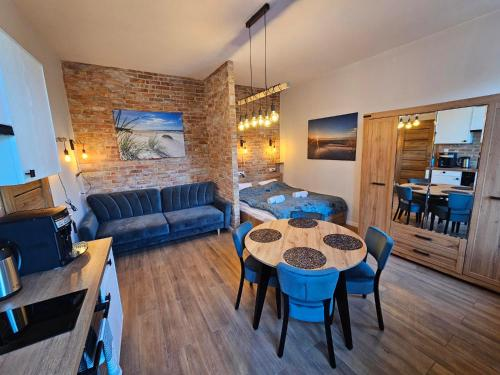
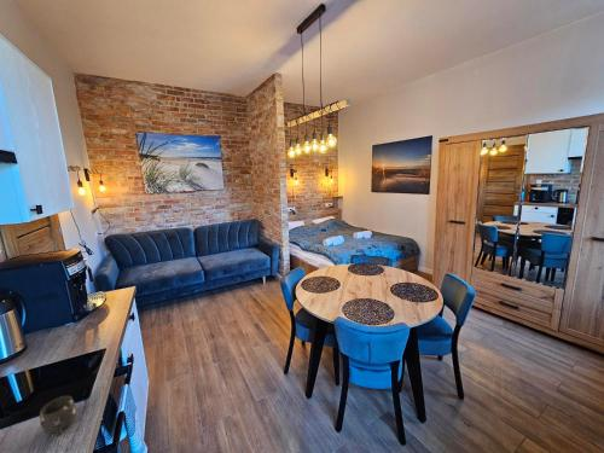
+ mug (58, 418)
